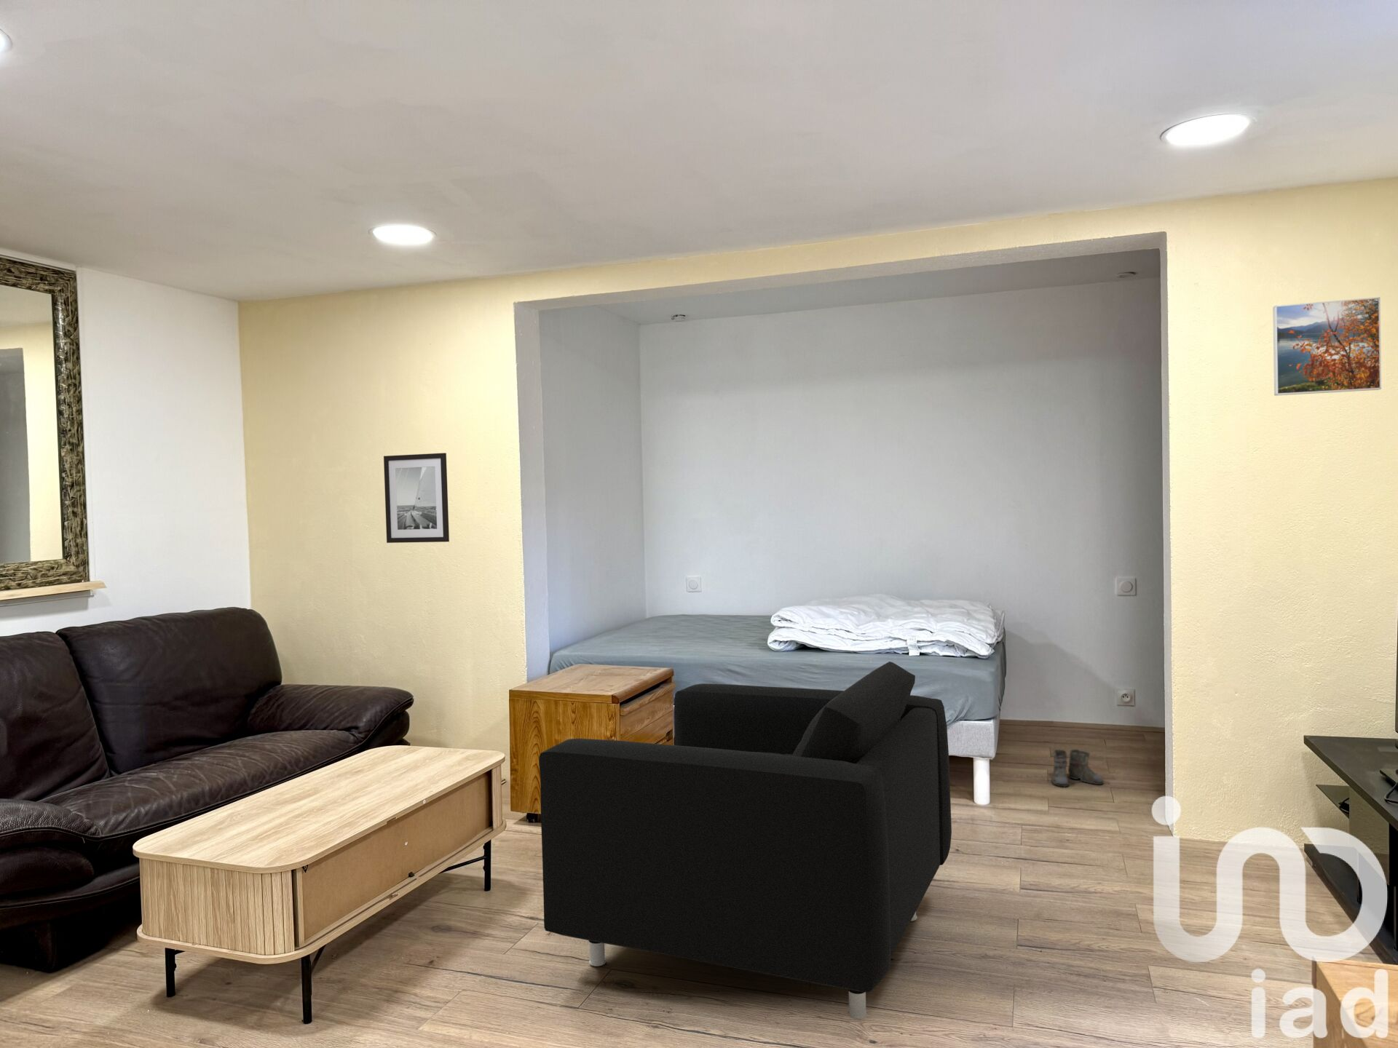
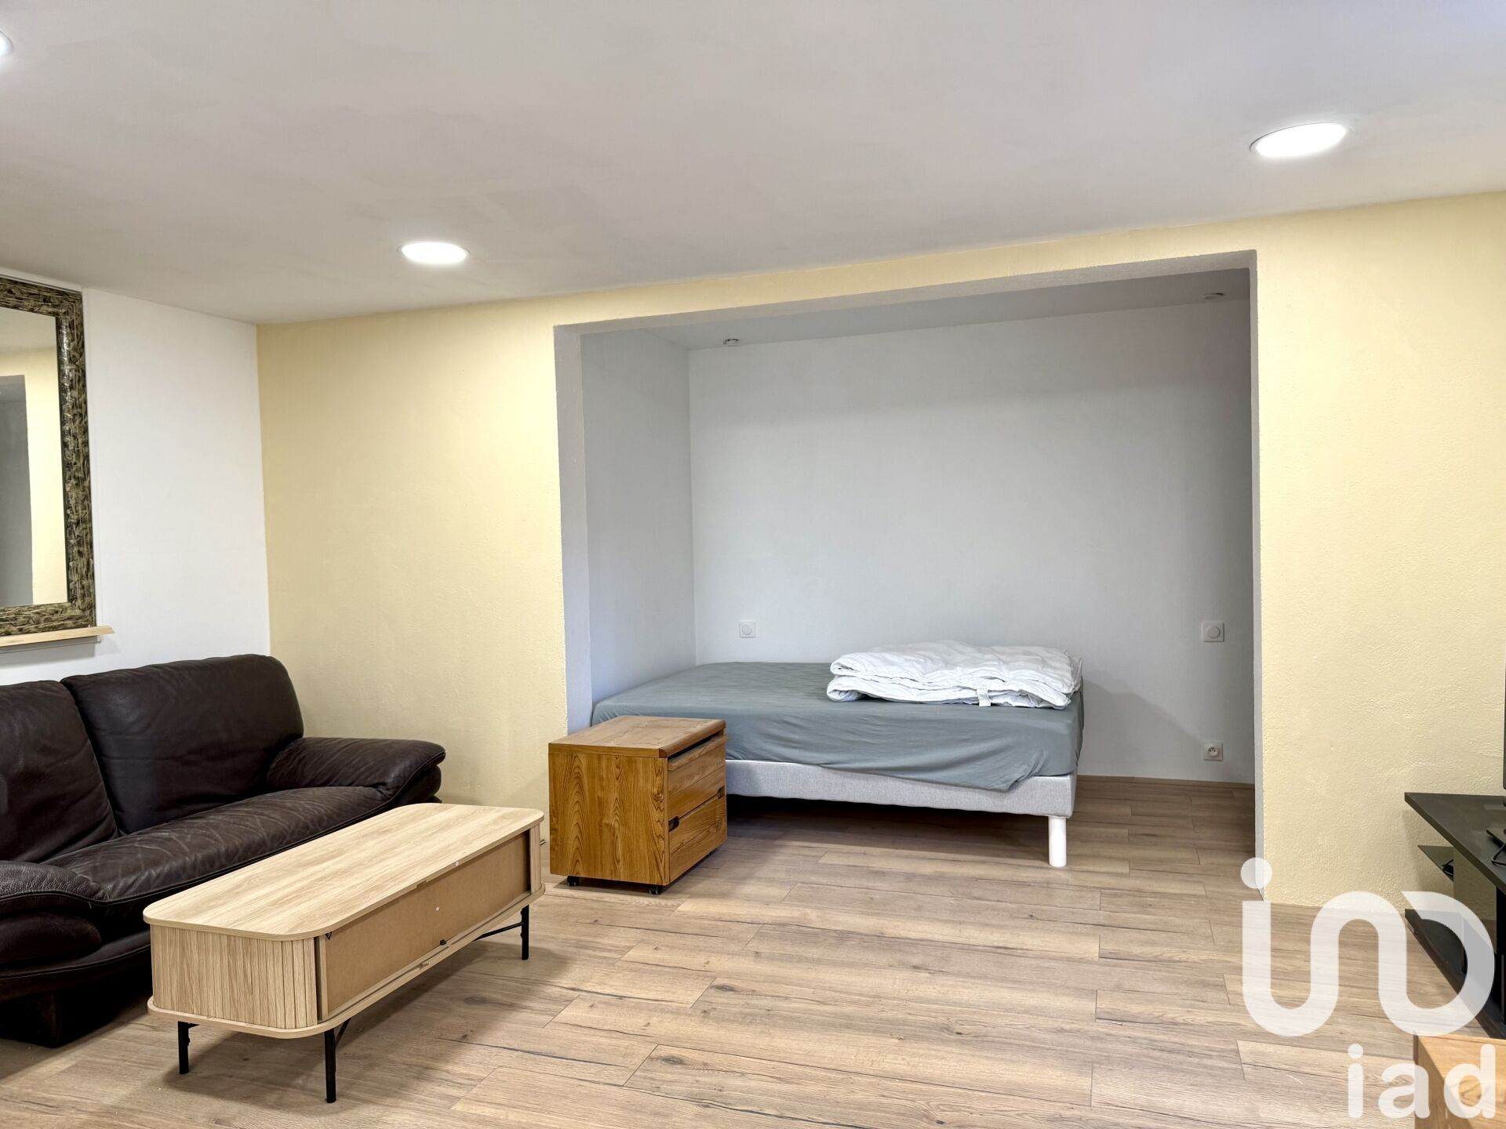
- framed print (1326, 347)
- wall art (416, 498)
- armchair (762, 808)
- boots (1072, 767)
